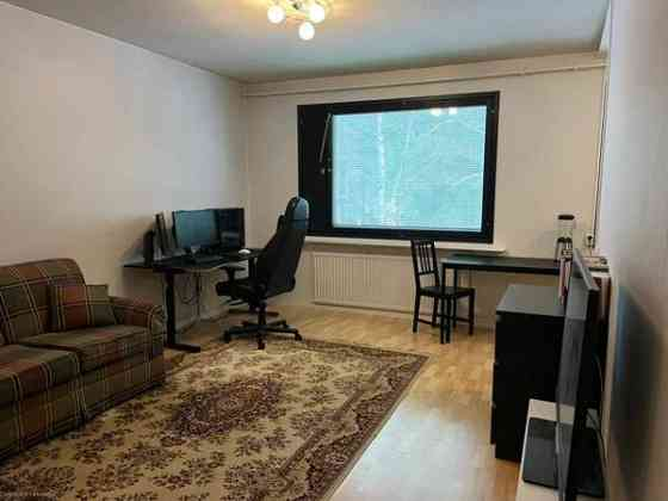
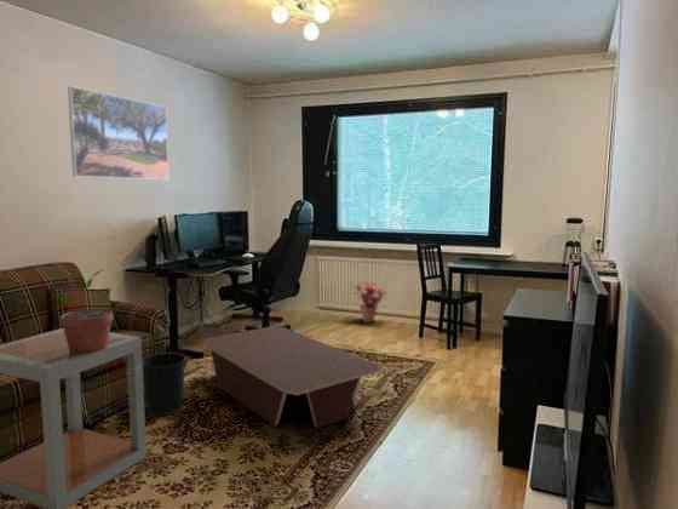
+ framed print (123, 138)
+ side table (67, 408)
+ potted plant (86, 308)
+ wastebasket (163, 383)
+ potted plant (370, 302)
+ coffee table (283, 372)
